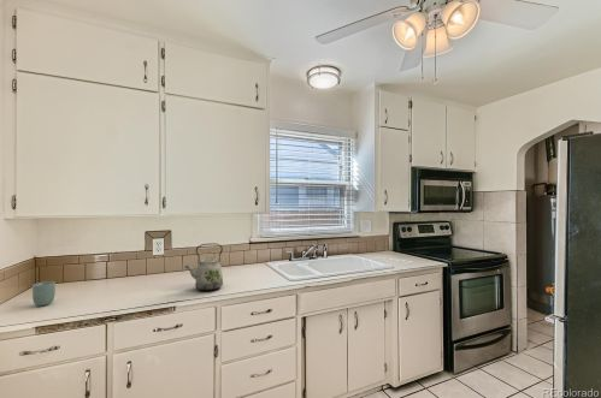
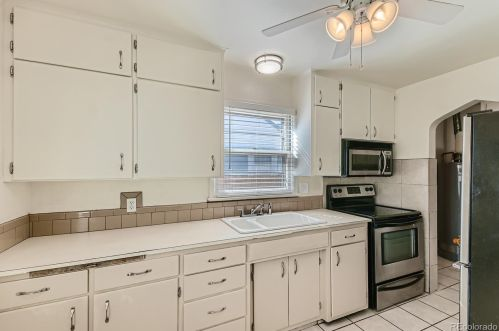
- kettle (204, 266)
- cup (43, 293)
